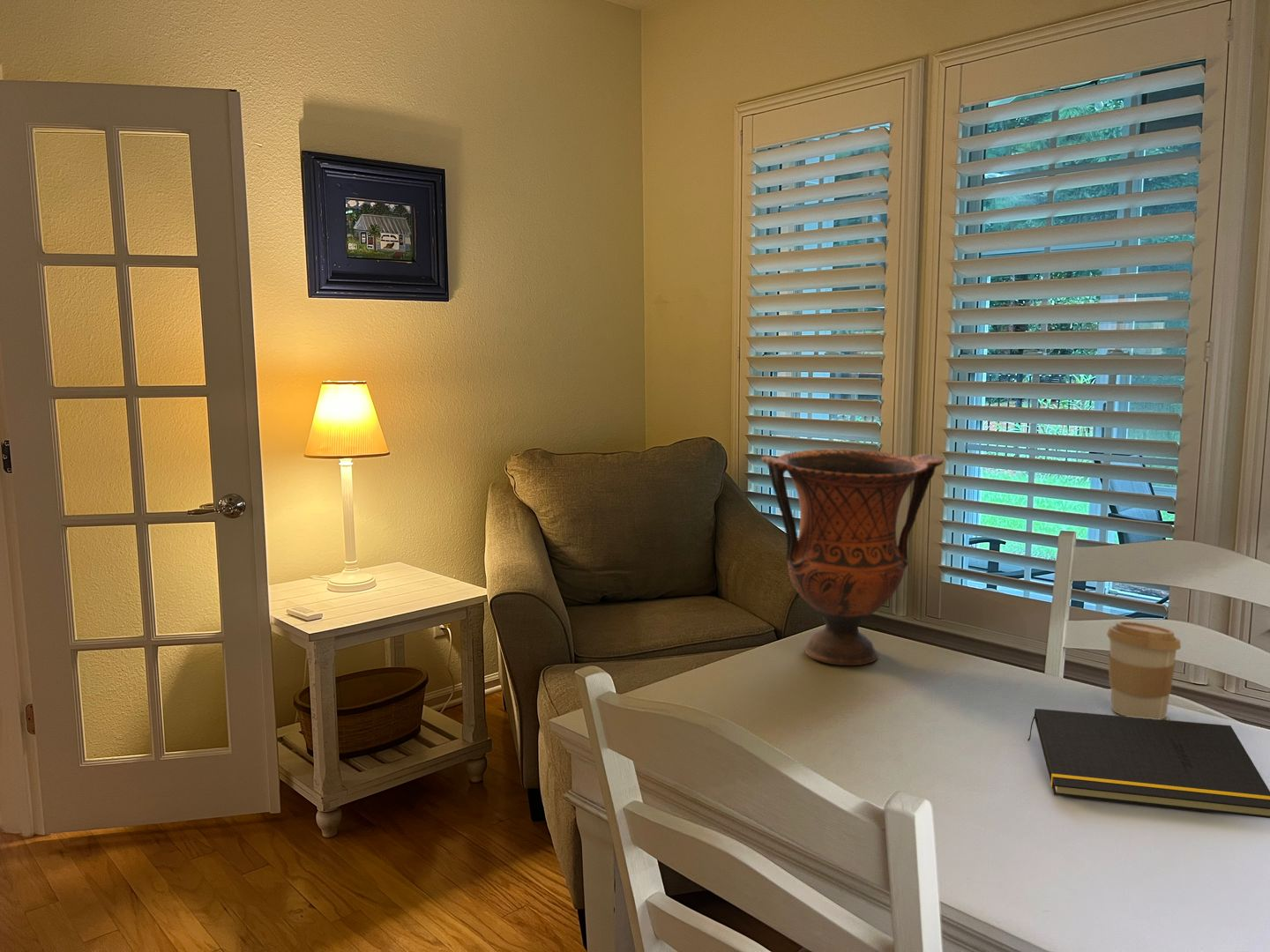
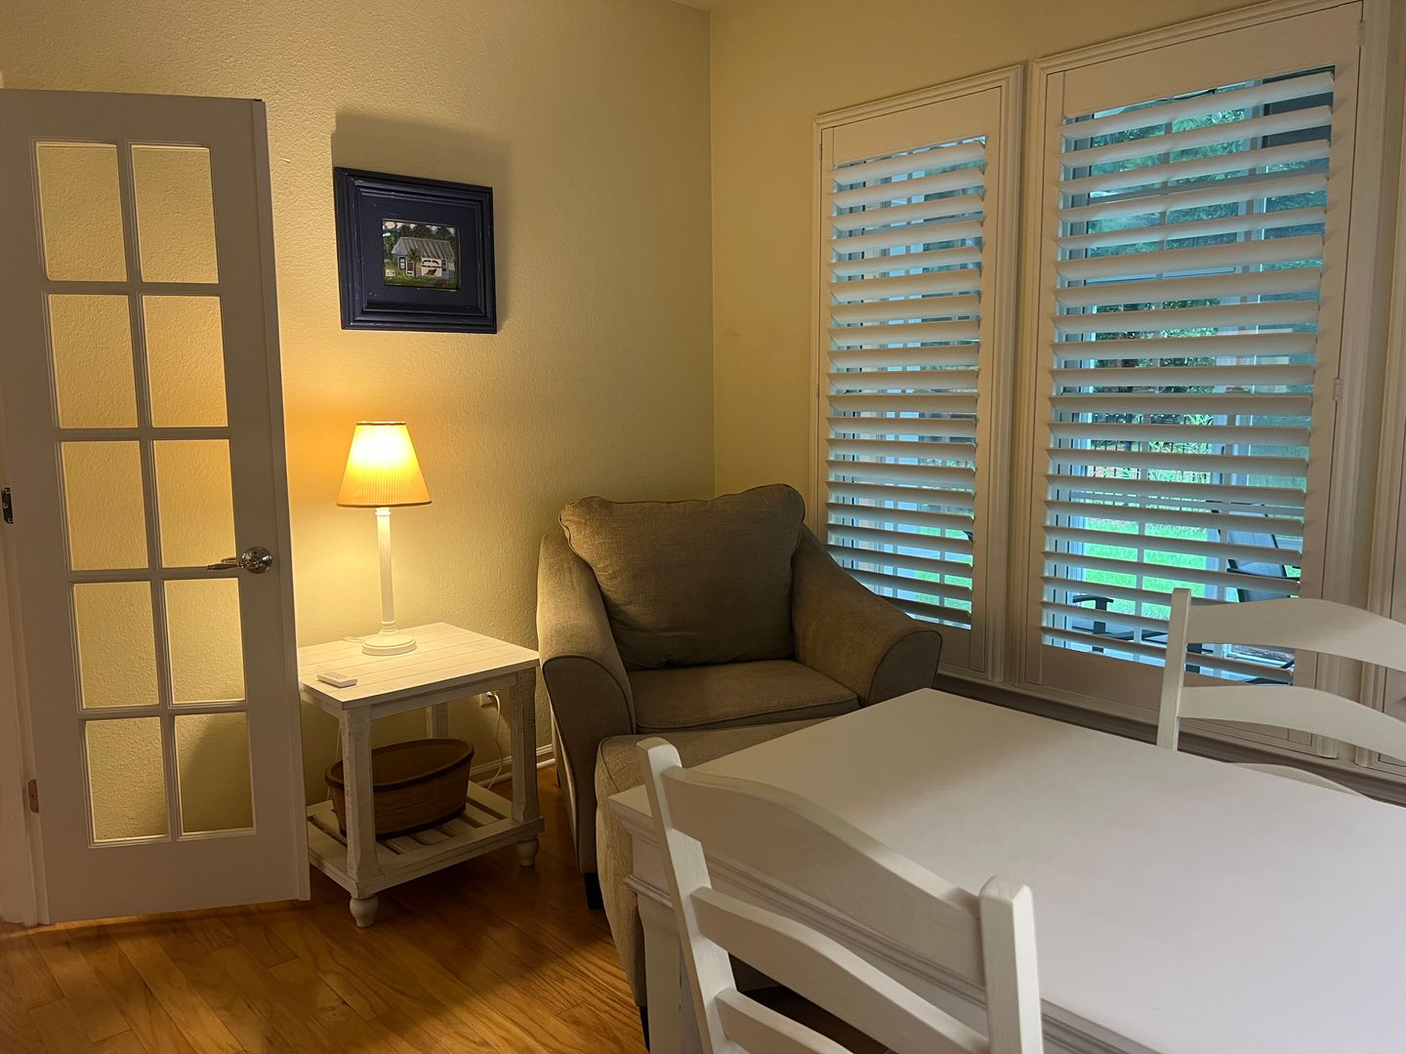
- notepad (1146, 758)
- coffee cup (1140, 667)
- vase (849, 558)
